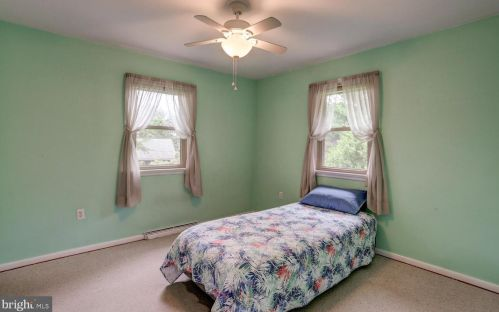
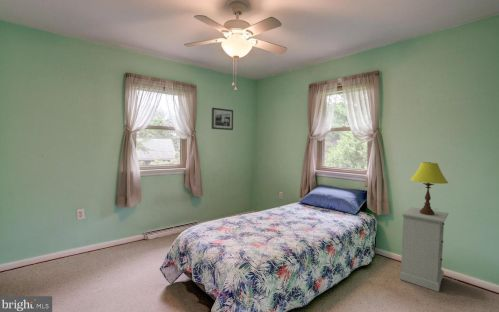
+ table lamp (428, 187)
+ nightstand (424, 246)
+ picture frame (222, 119)
